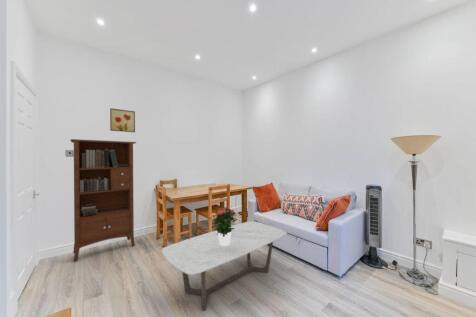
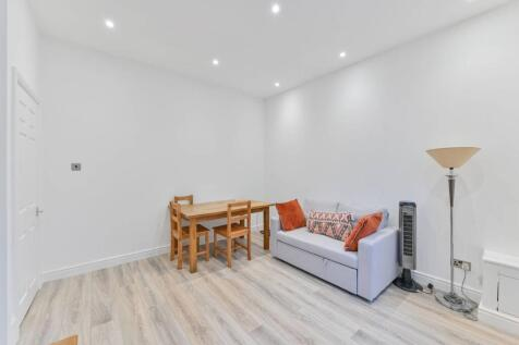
- bookcase (105, 195)
- coffee table (230, 260)
- potted flower (224, 225)
- wall art (122, 120)
